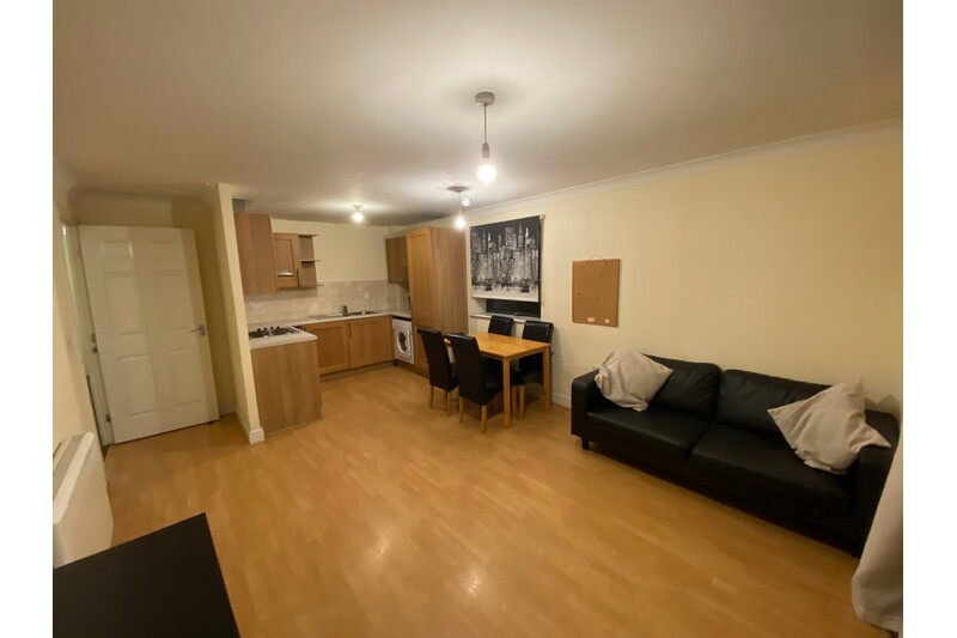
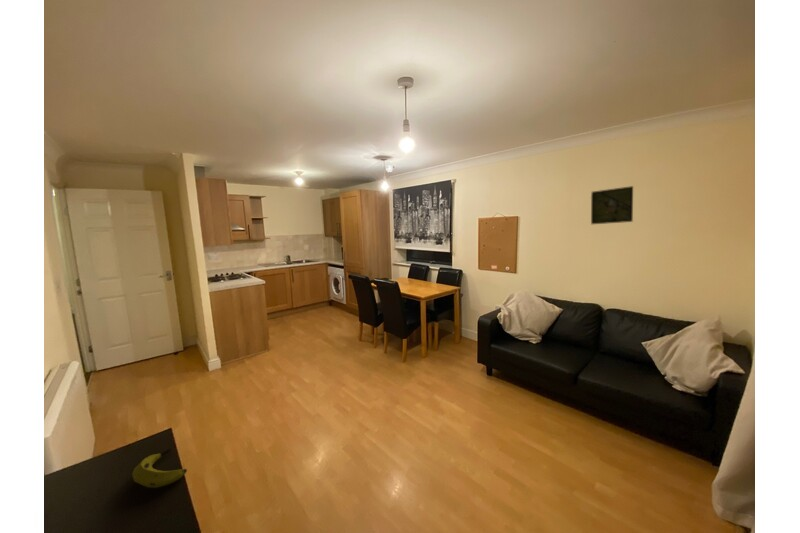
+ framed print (611, 206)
+ banana (165, 471)
